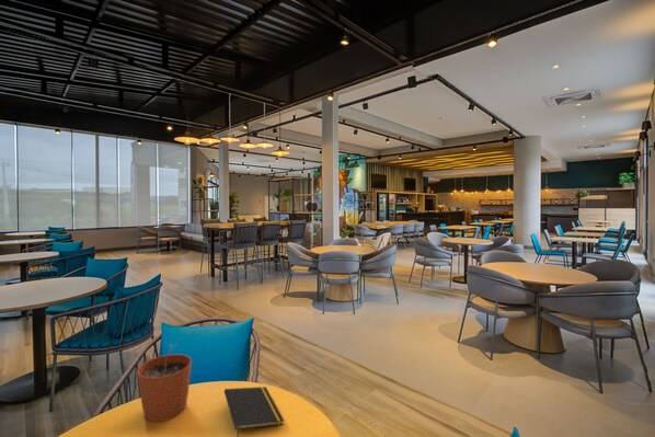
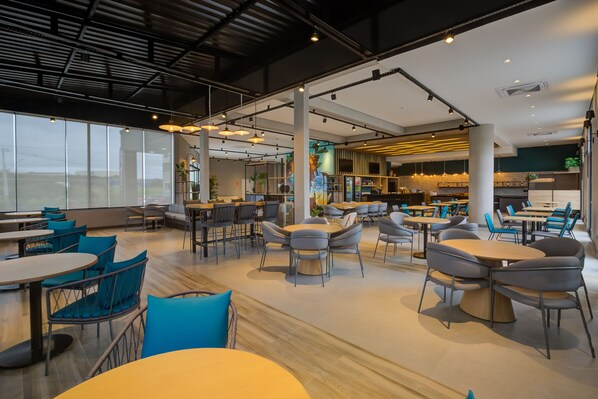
- notepad (252, 405)
- plant pot (165, 376)
